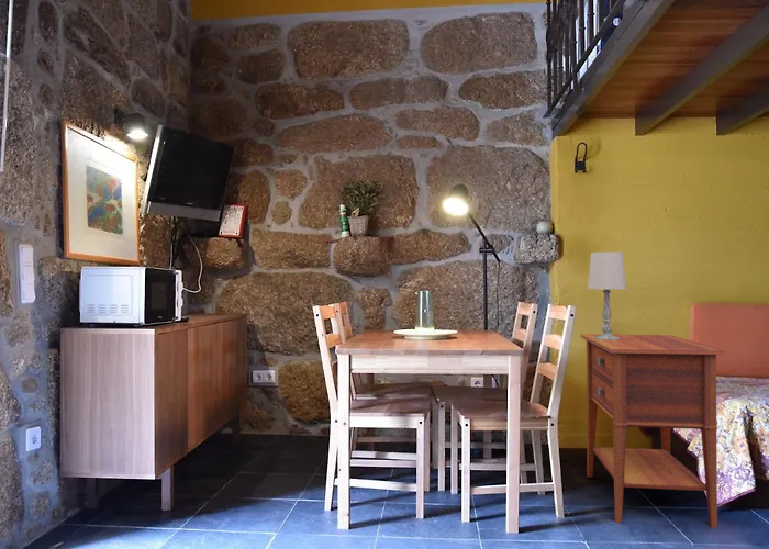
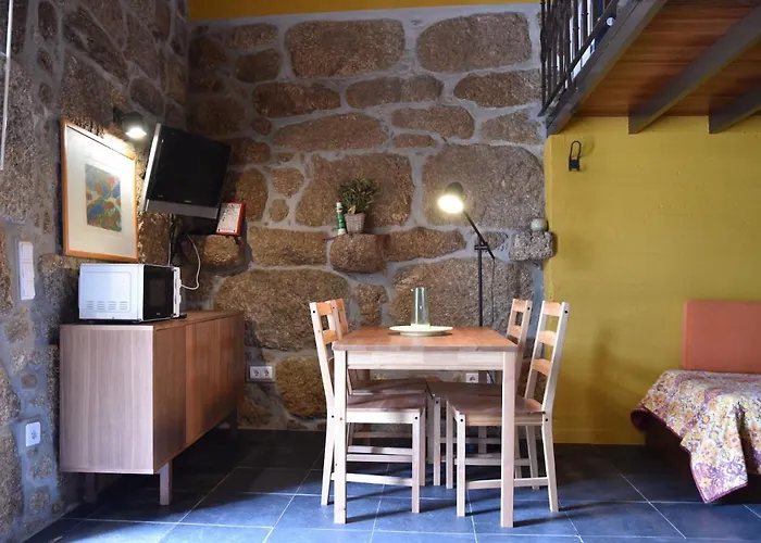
- nightstand (644, 419)
- table lamp (606, 294)
